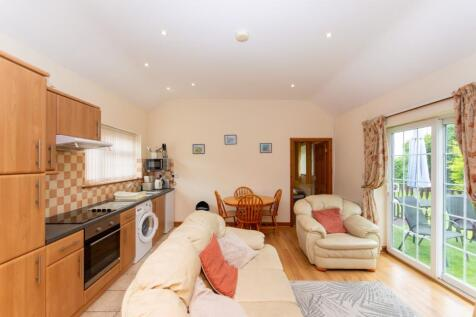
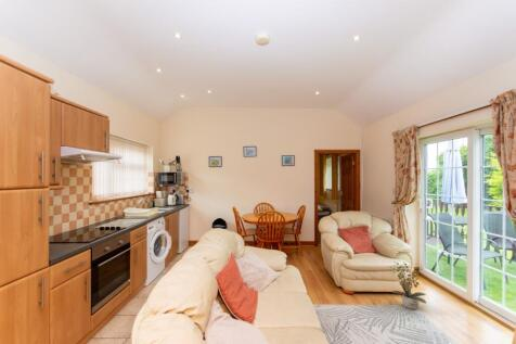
+ potted plant (407, 284)
